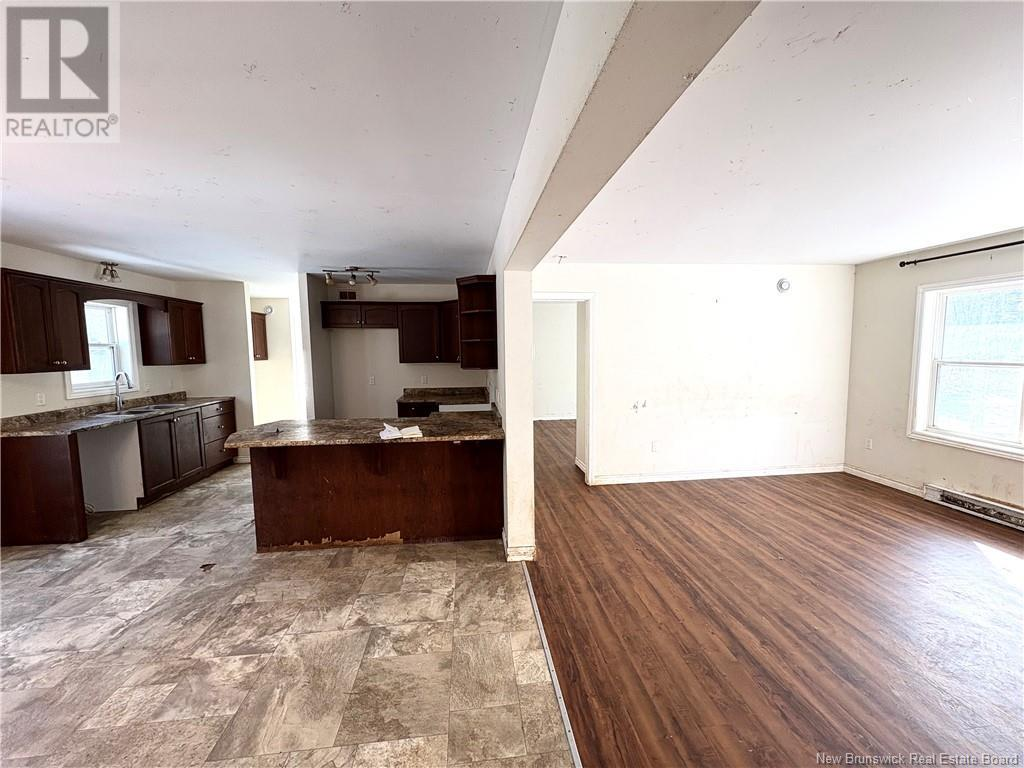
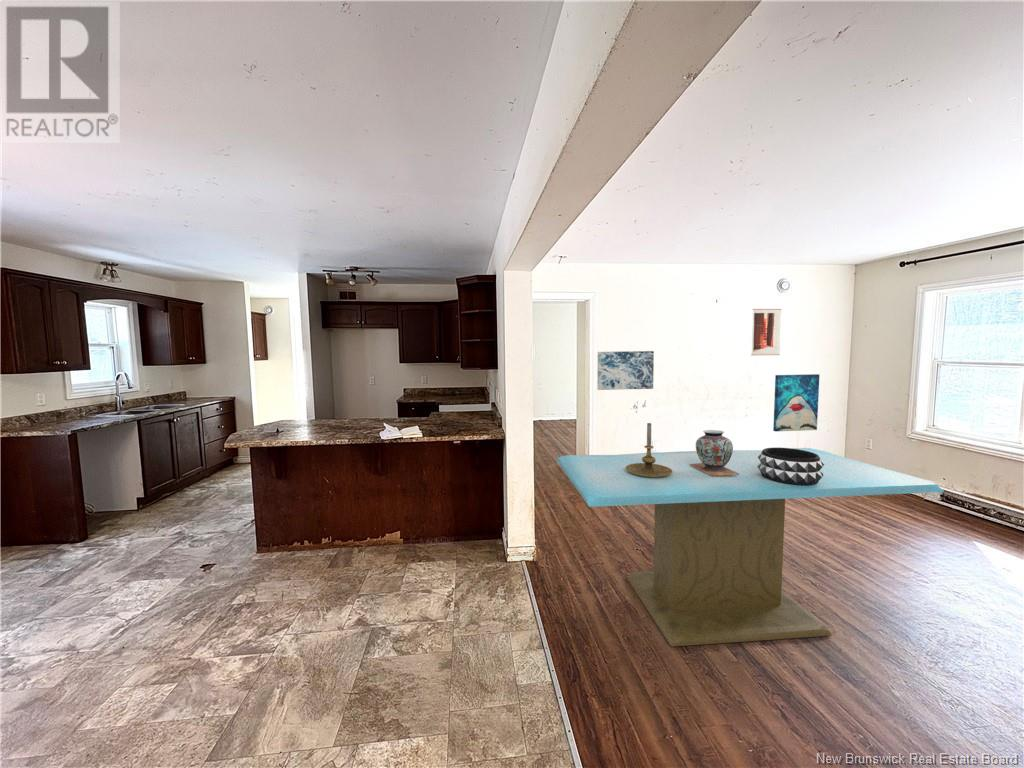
+ wall art (796, 402)
+ wall art (766, 332)
+ candle holder (648, 447)
+ wall art (625, 370)
+ decorative vase (713, 450)
+ decorative bowl (789, 465)
+ dining table (720, 535)
